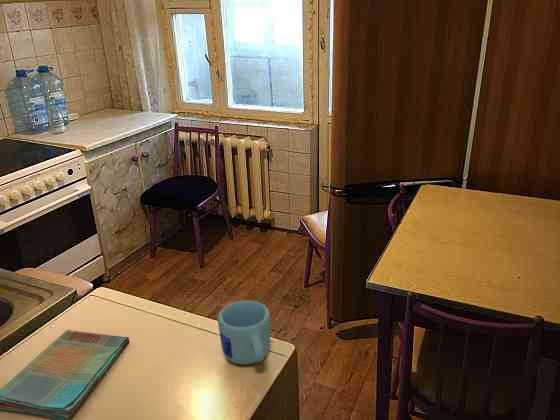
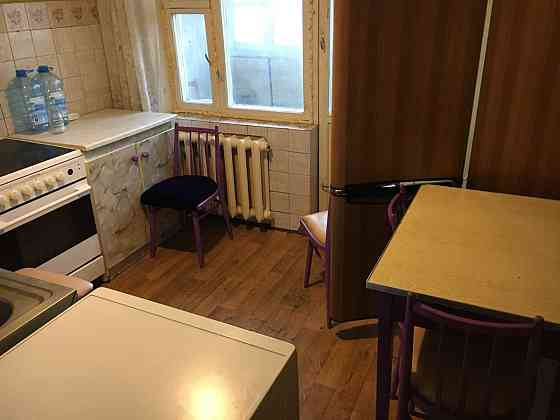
- dish towel (65, 368)
- mug (247, 338)
